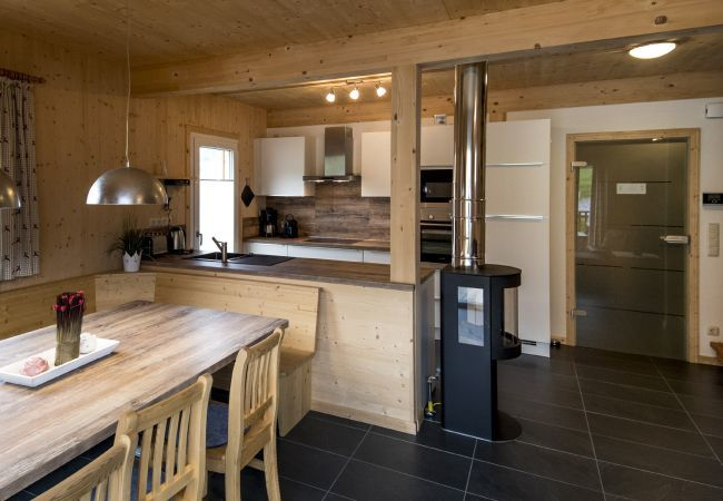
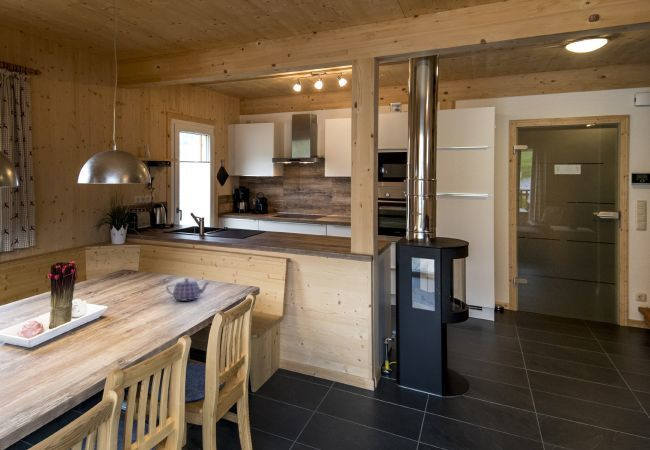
+ teapot (188, 288)
